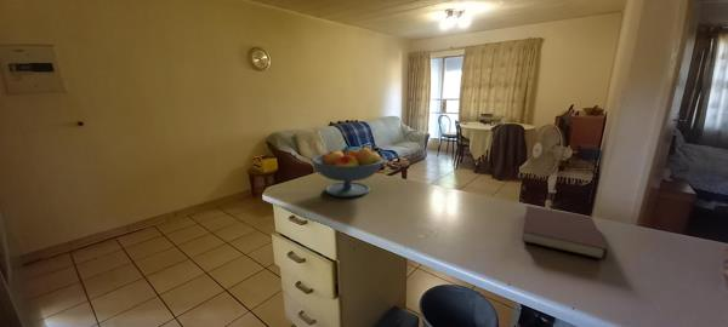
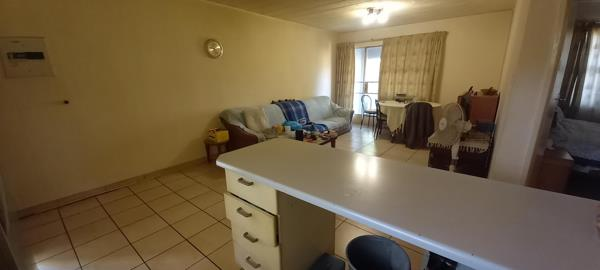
- fruit bowl (347, 168)
- notebook (559, 228)
